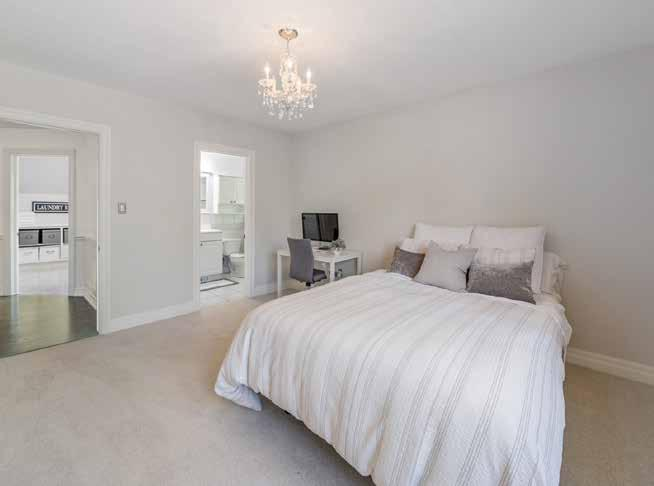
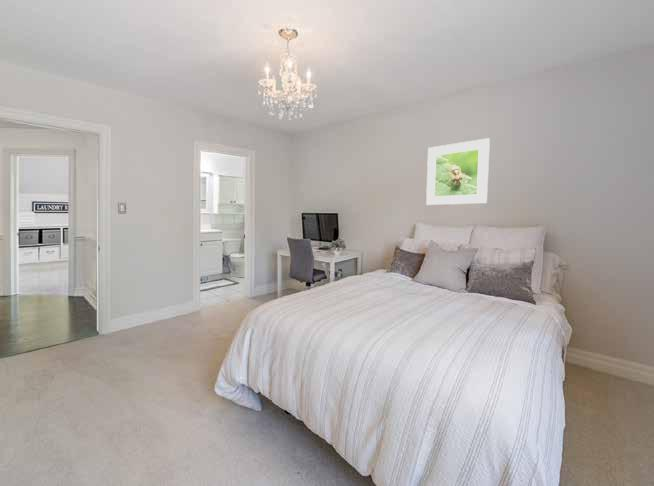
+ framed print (455, 174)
